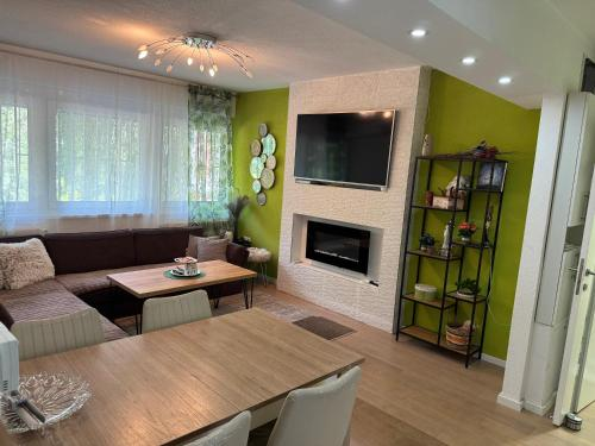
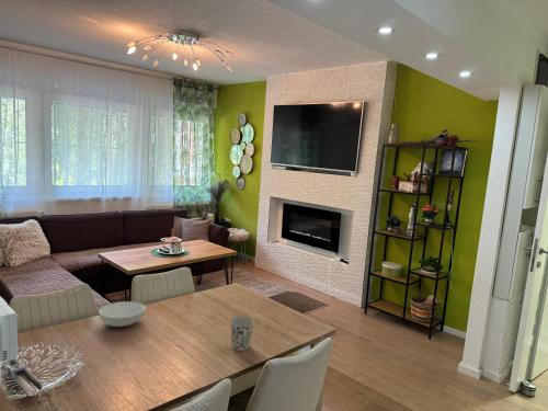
+ serving bowl (122, 316)
+ cup (241, 333)
